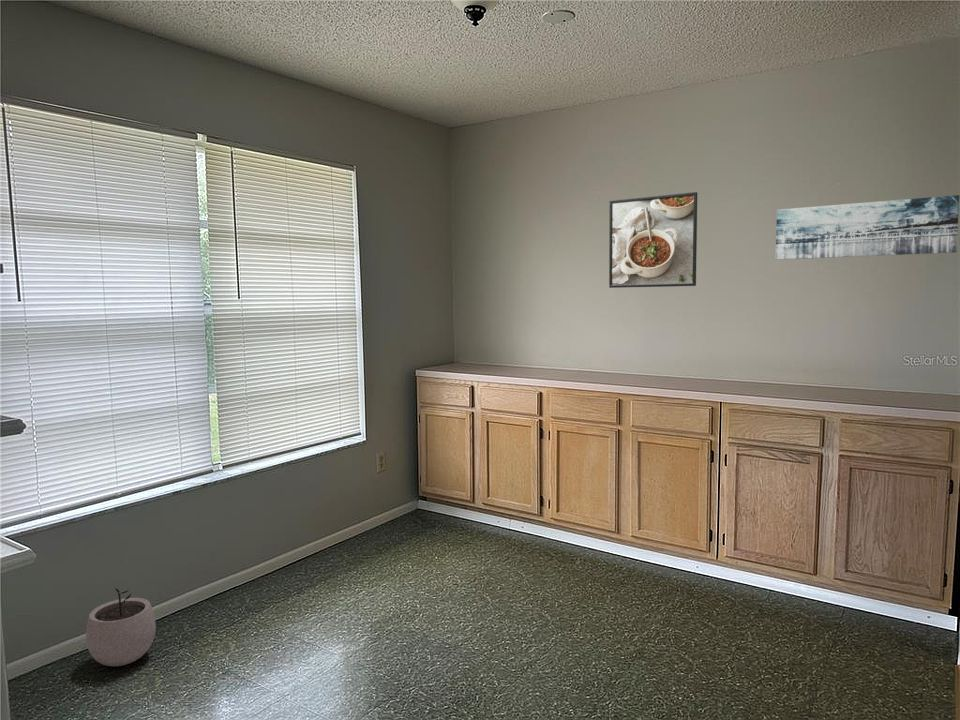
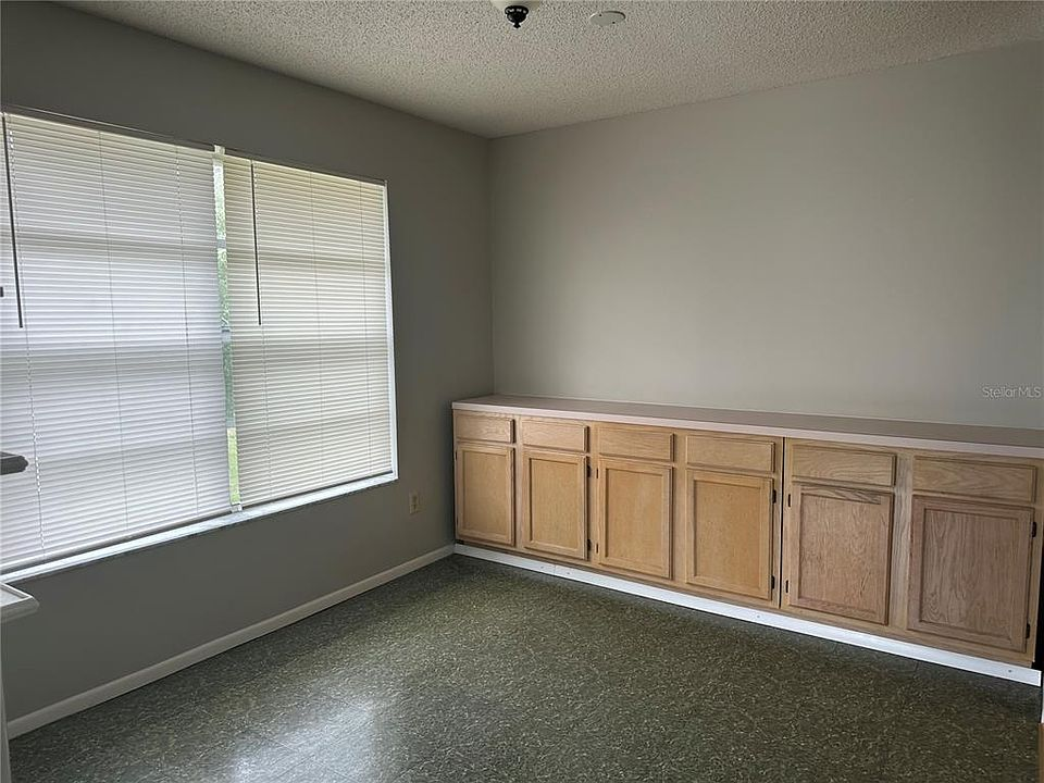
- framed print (651, 241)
- wall art (861, 229)
- plant pot (121, 623)
